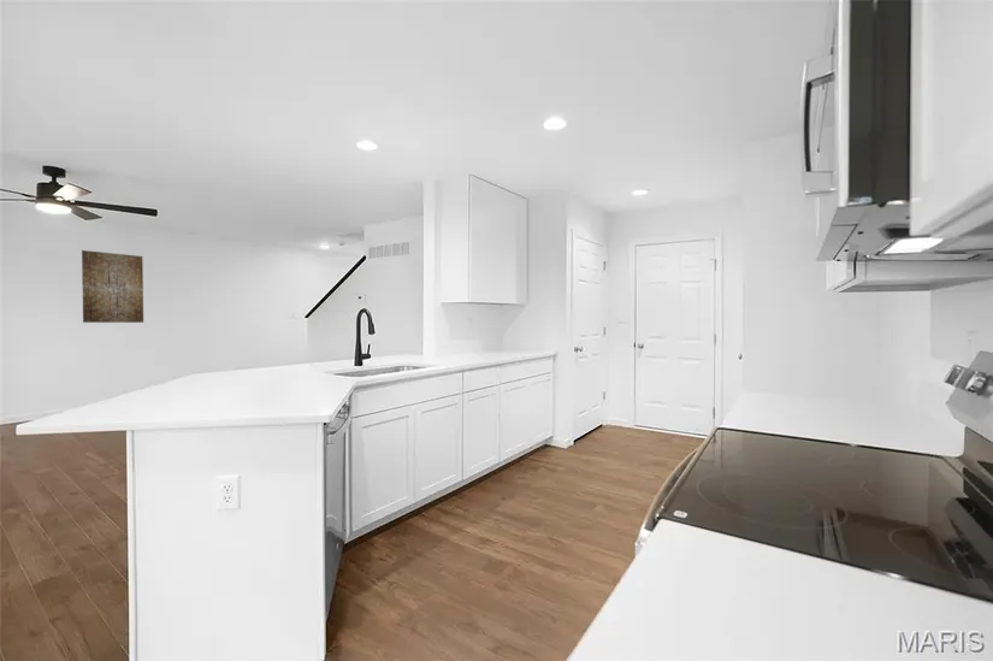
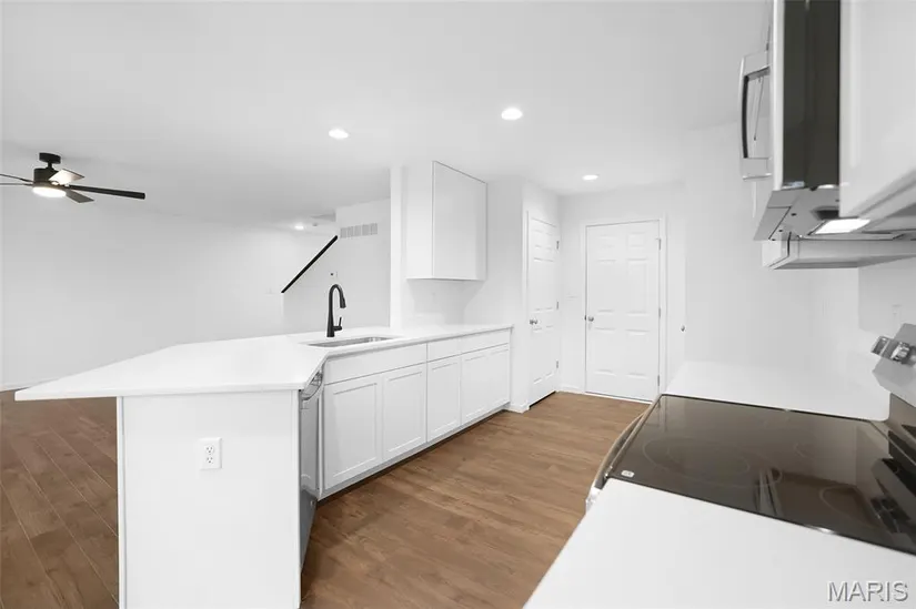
- wall art (113, 288)
